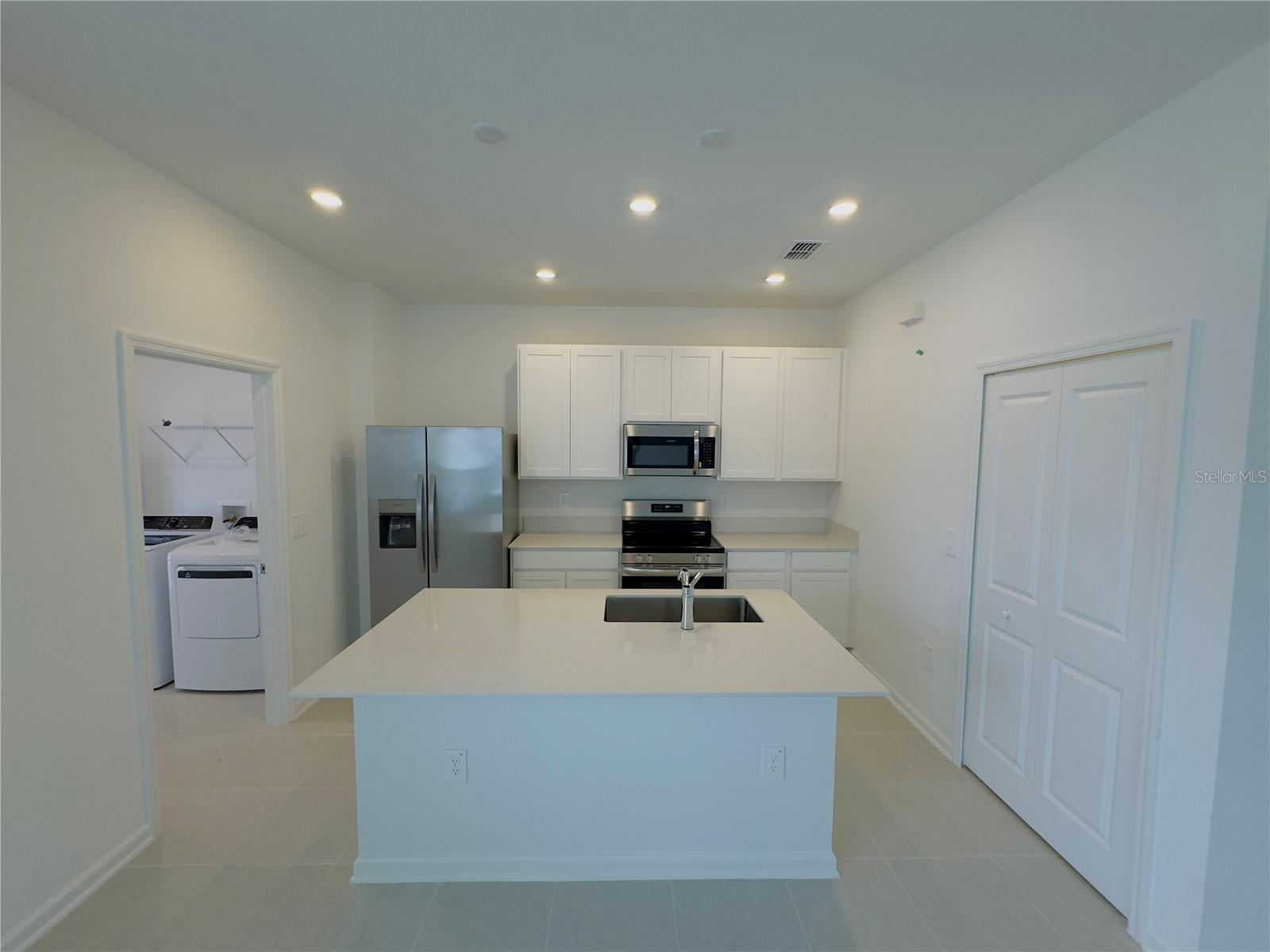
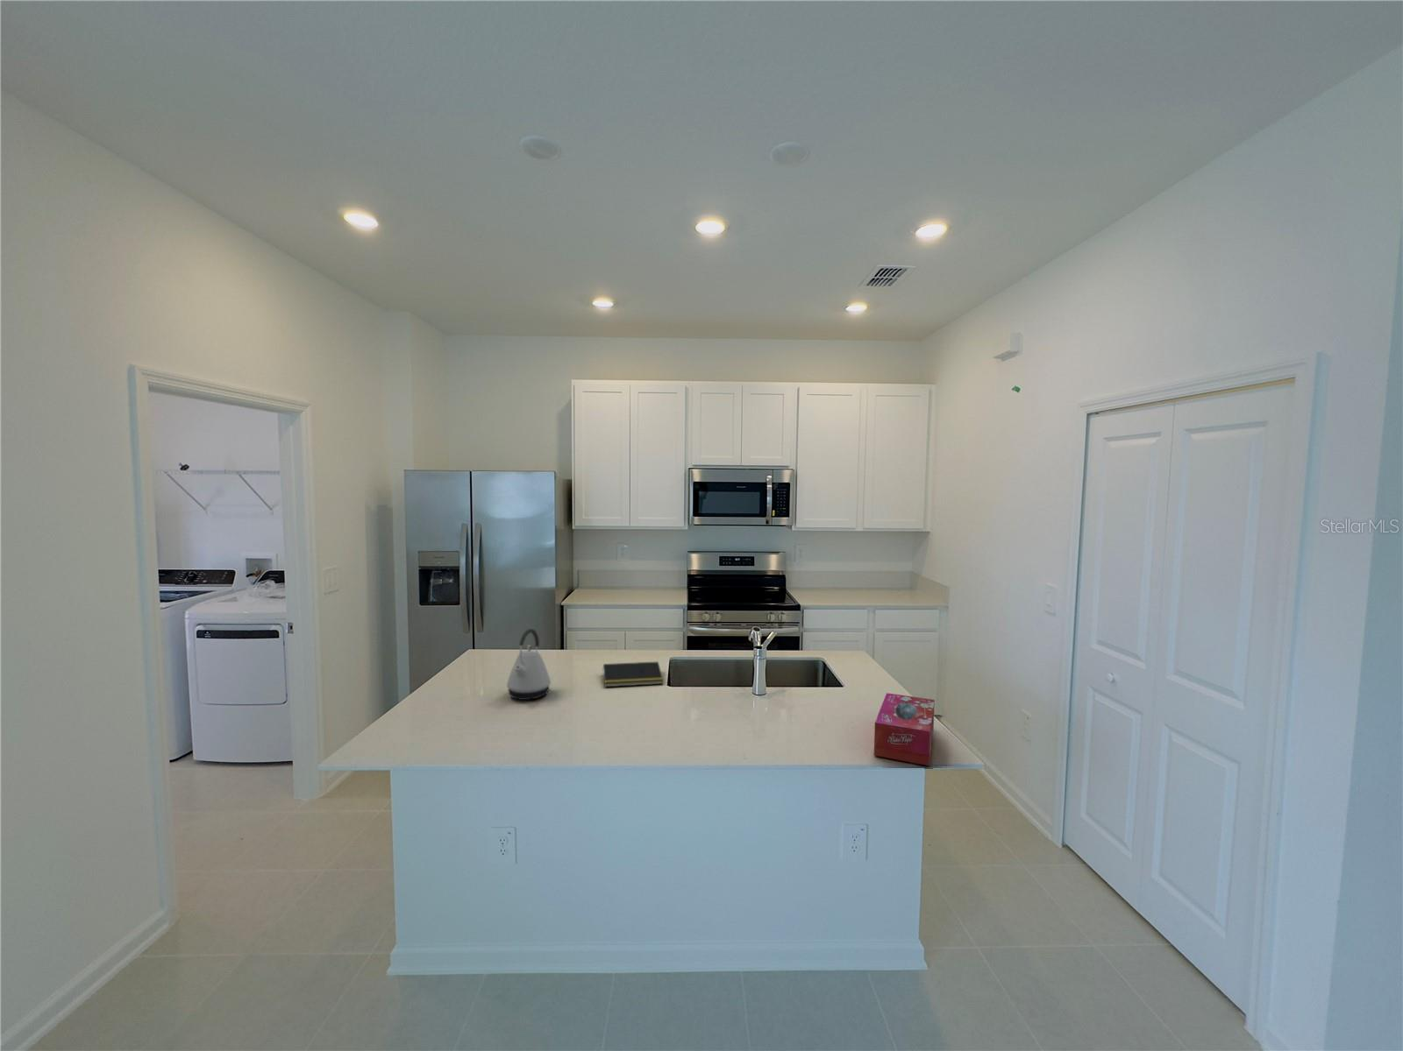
+ tissue box (906, 726)
+ kettle (528, 662)
+ notepad (632, 673)
